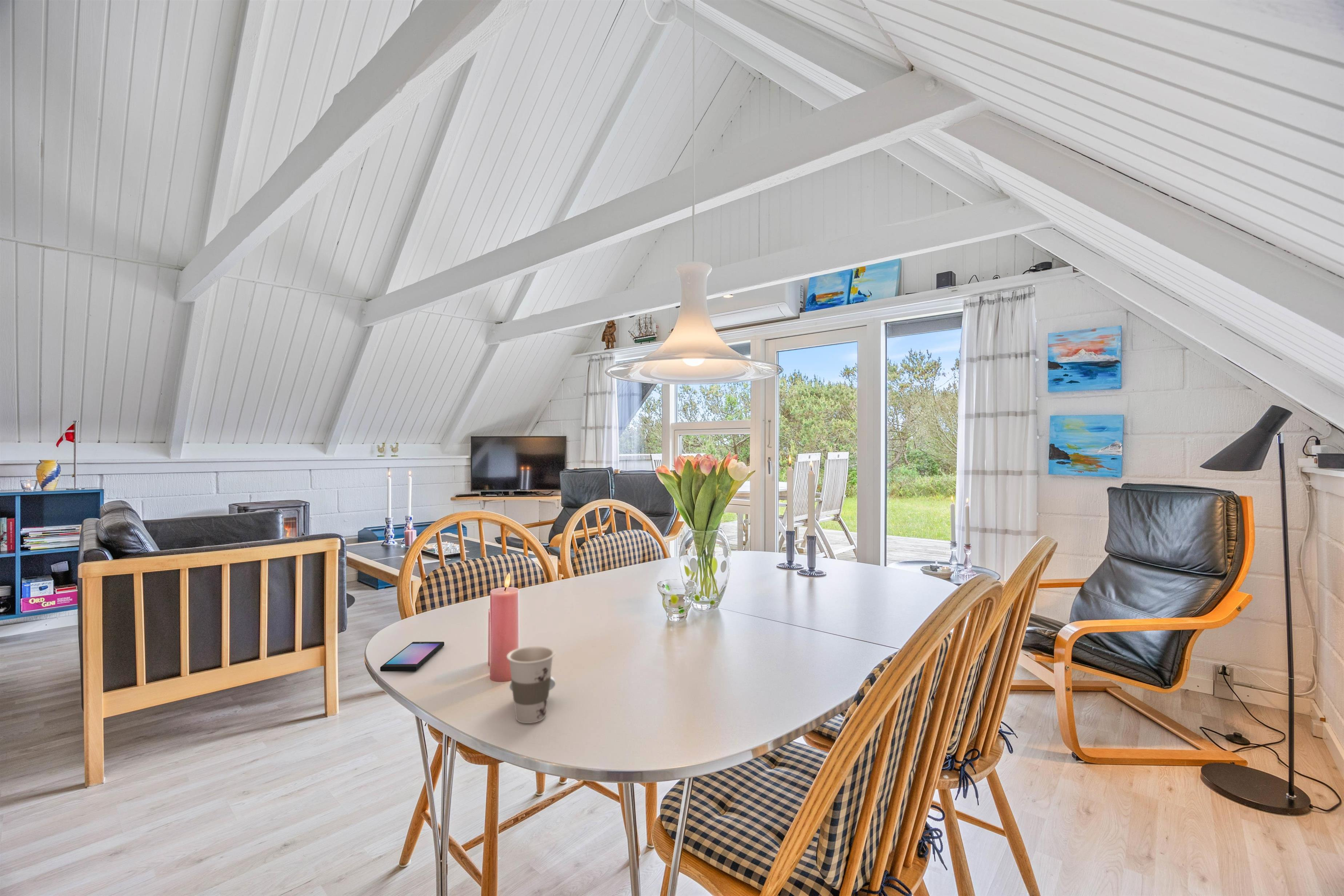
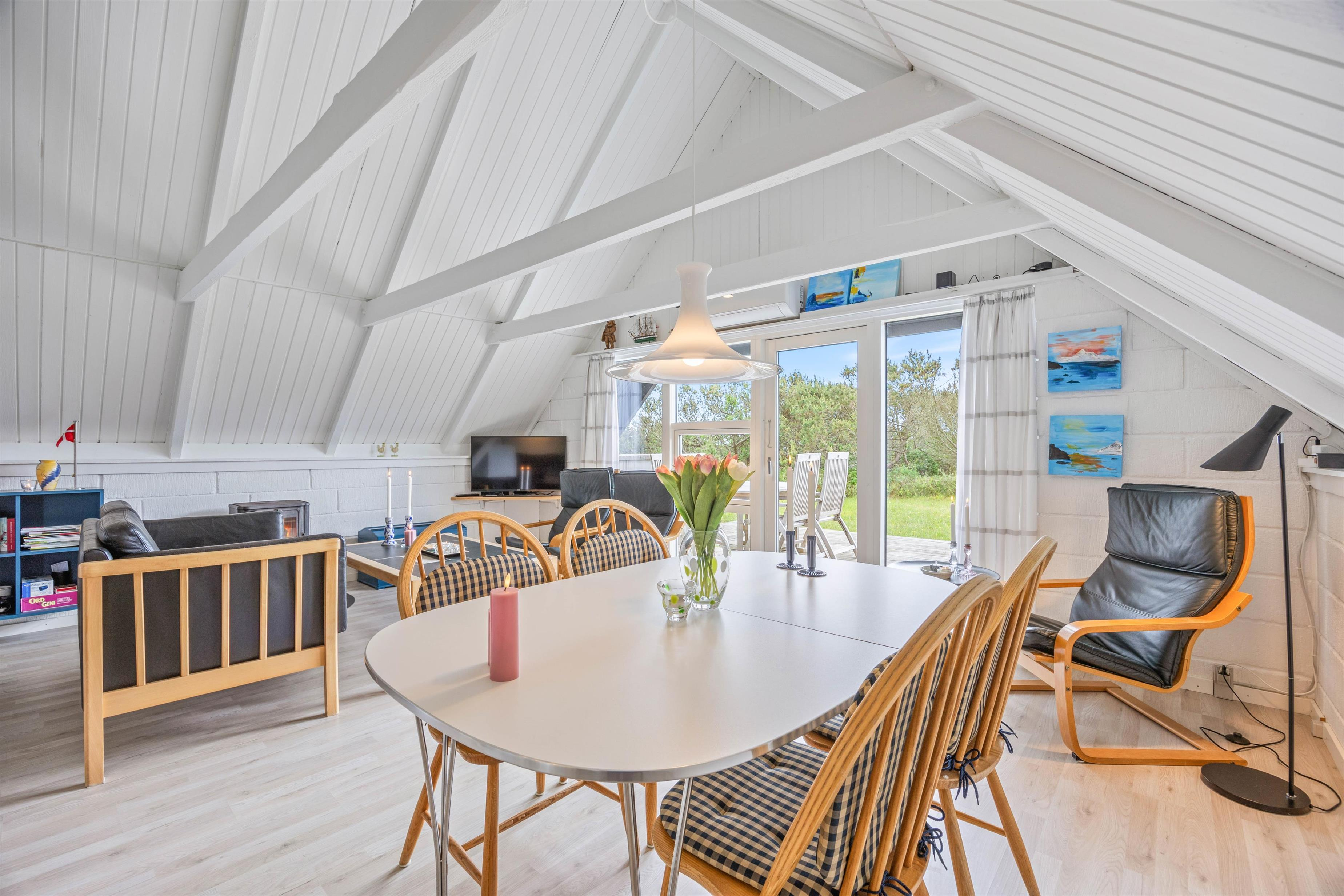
- smartphone (414, 656)
- cup (531, 679)
